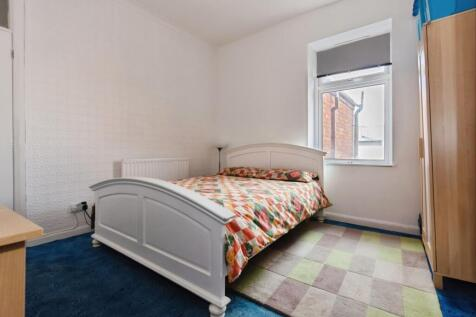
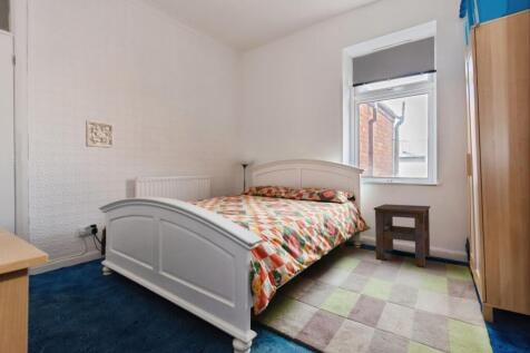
+ wall ornament (99, 134)
+ side table (402, 232)
